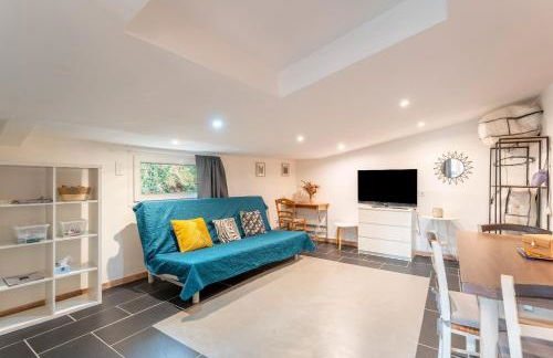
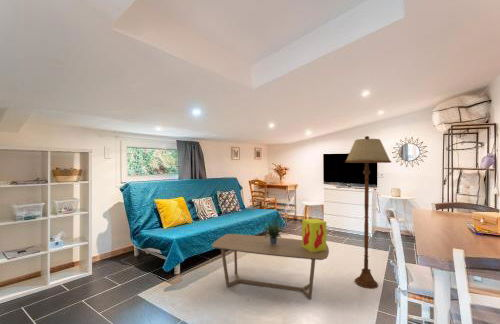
+ decorative box (314, 234)
+ potted plant (275, 229)
+ coffee table (271, 255)
+ floor lamp (366, 209)
